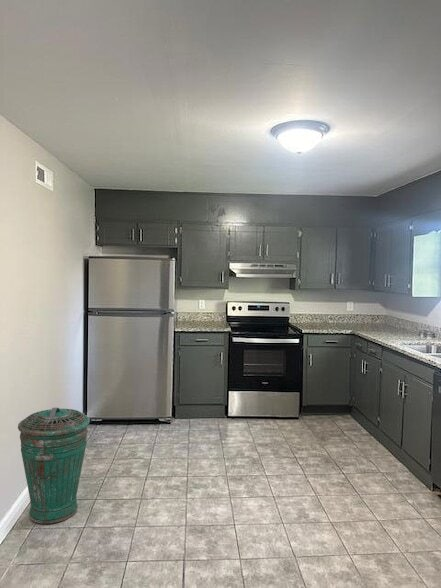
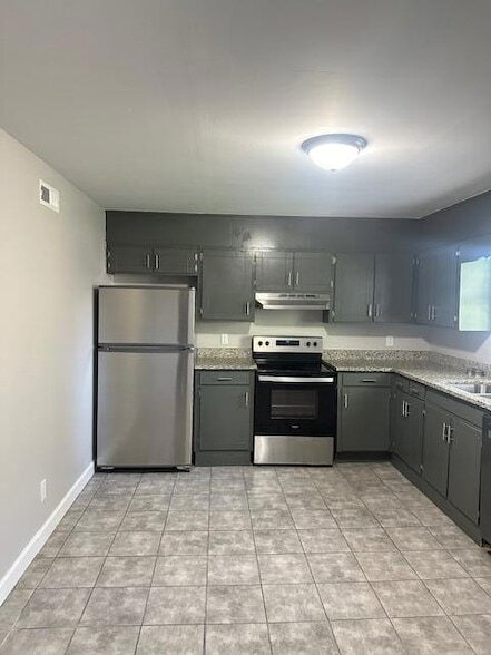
- trash can (54, 460)
